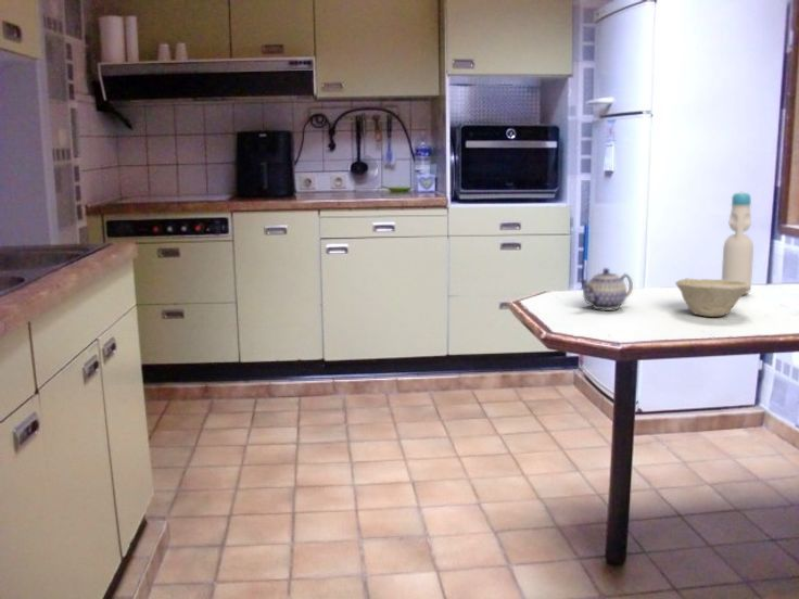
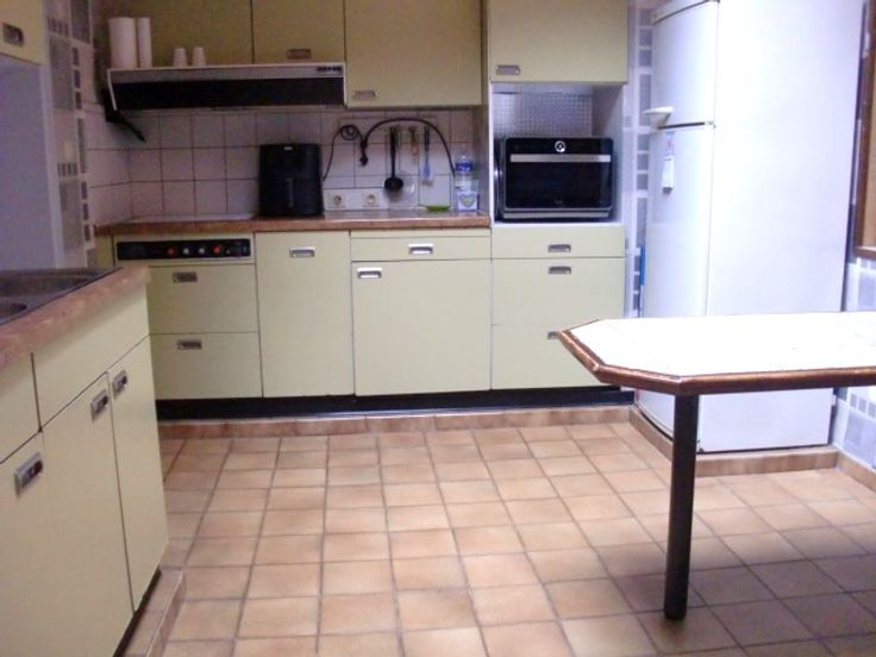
- bottle (738, 242)
- bowl (711, 296)
- teapot (606, 288)
